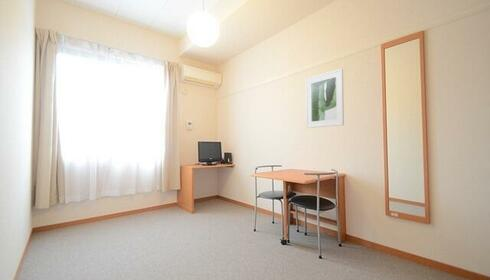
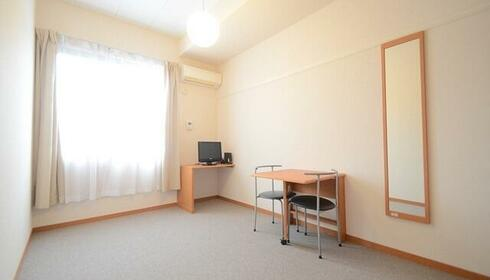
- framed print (323, 100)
